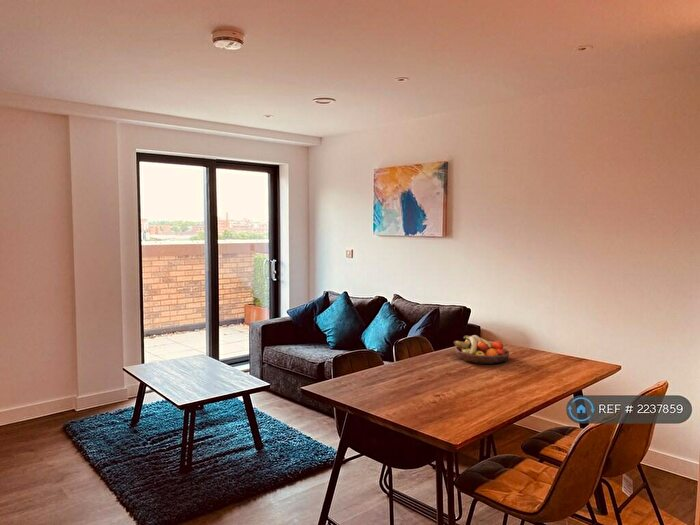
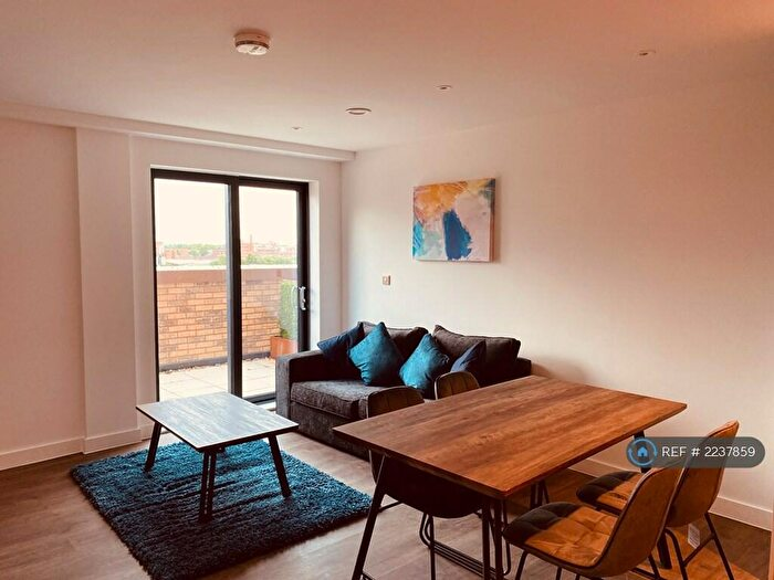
- fruit bowl (481, 347)
